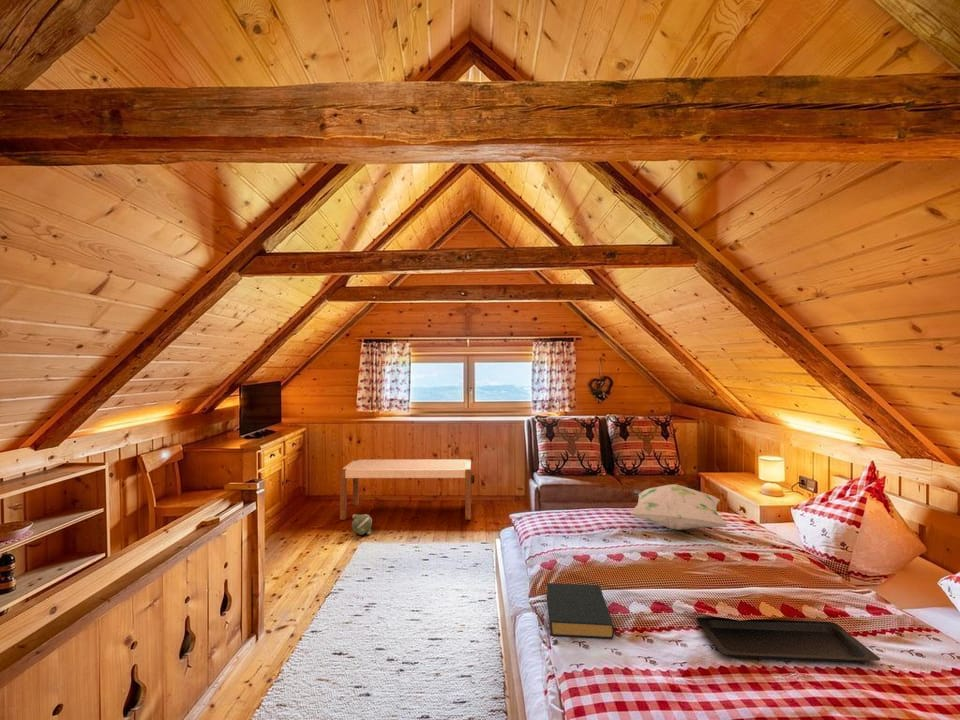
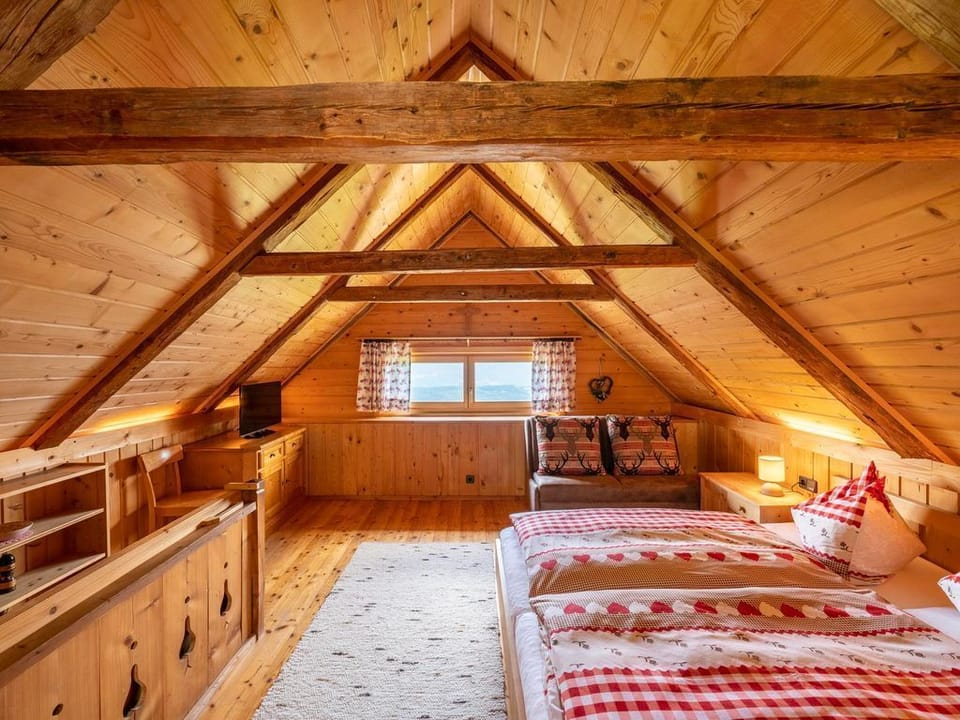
- plush toy (362, 522)
- serving tray (781, 640)
- hardback book (577, 608)
- decorative pillow (674, 505)
- bench (409, 477)
